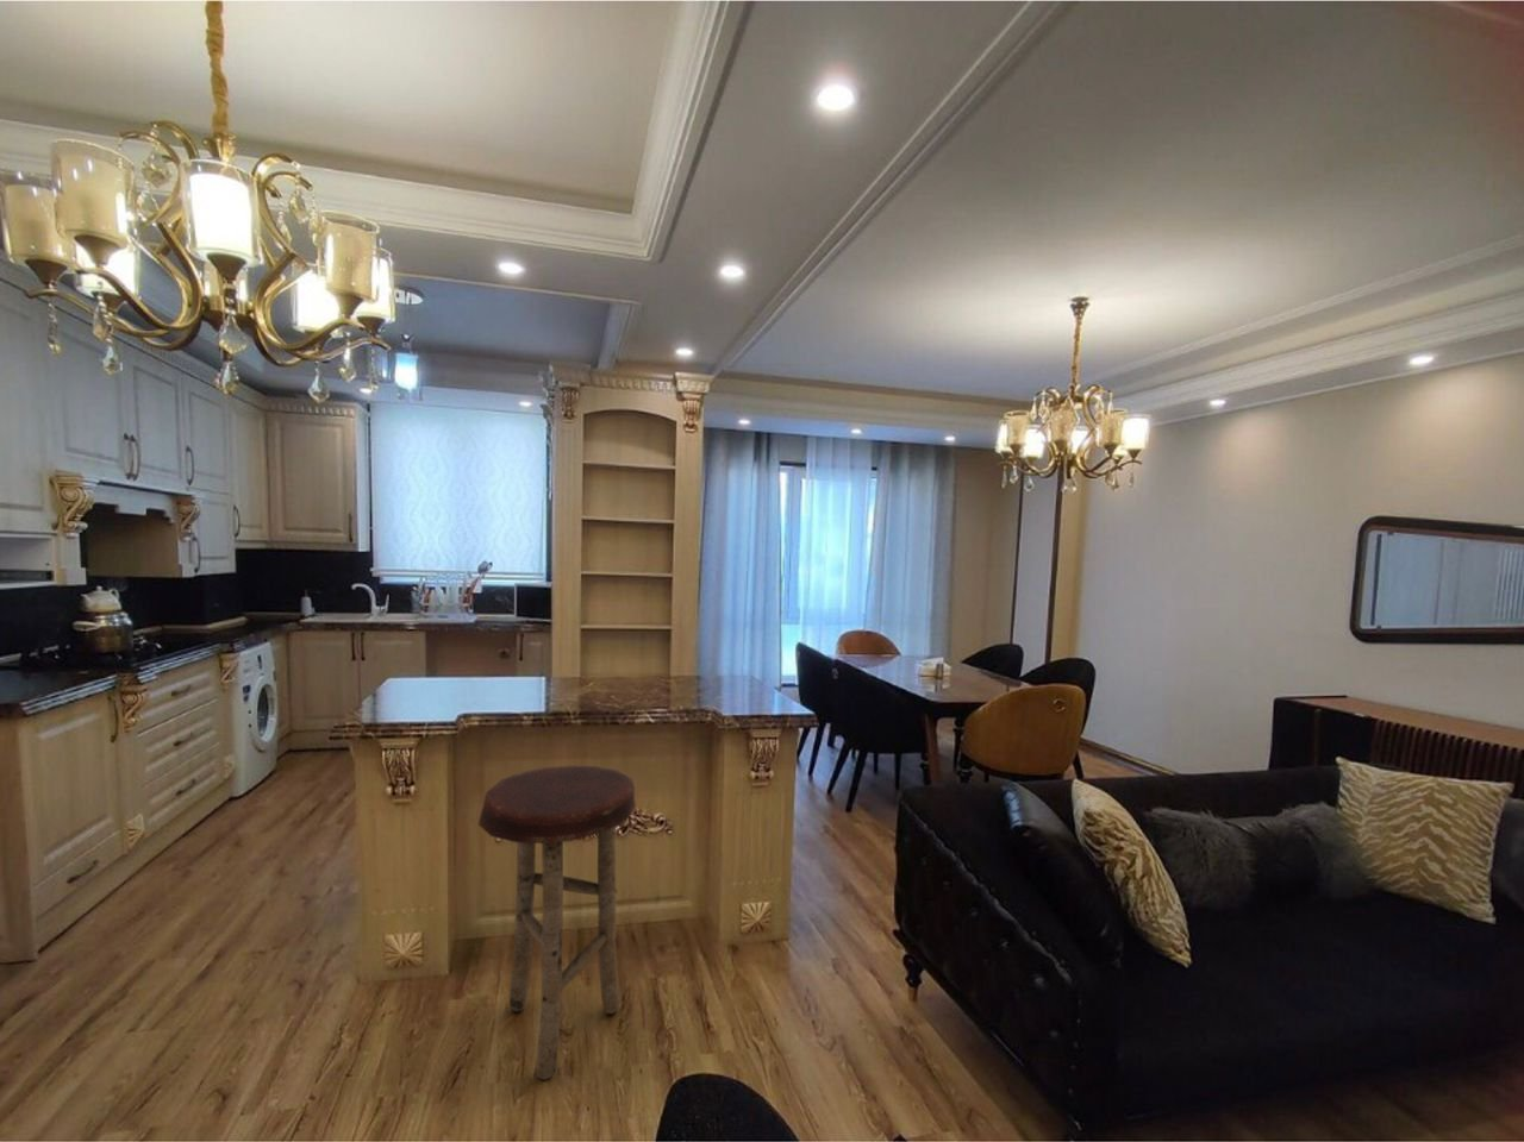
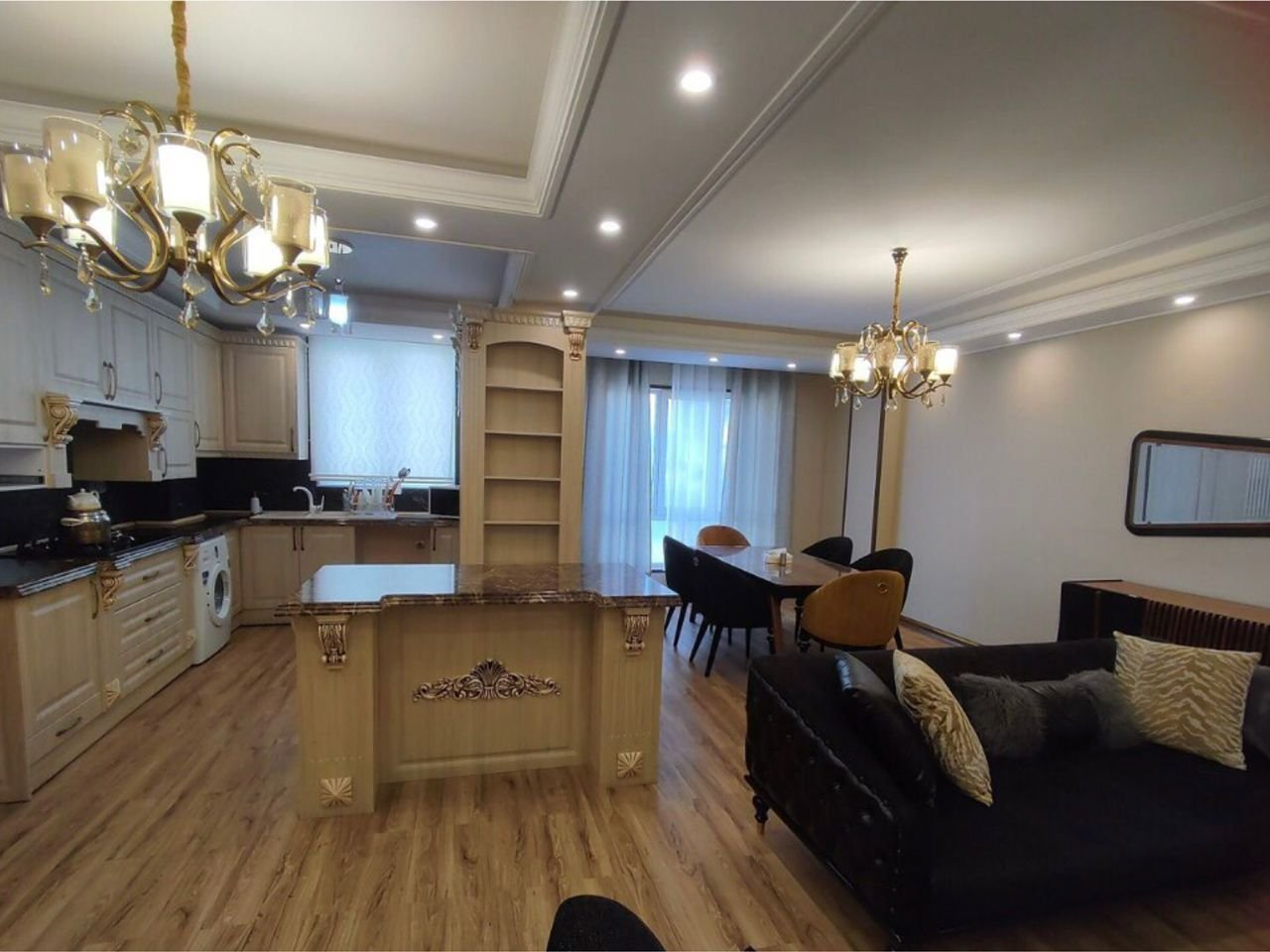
- stool (558, 912)
